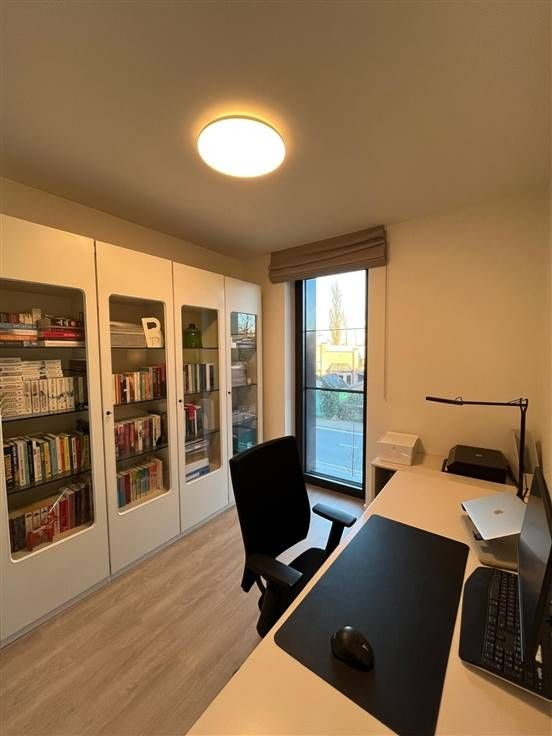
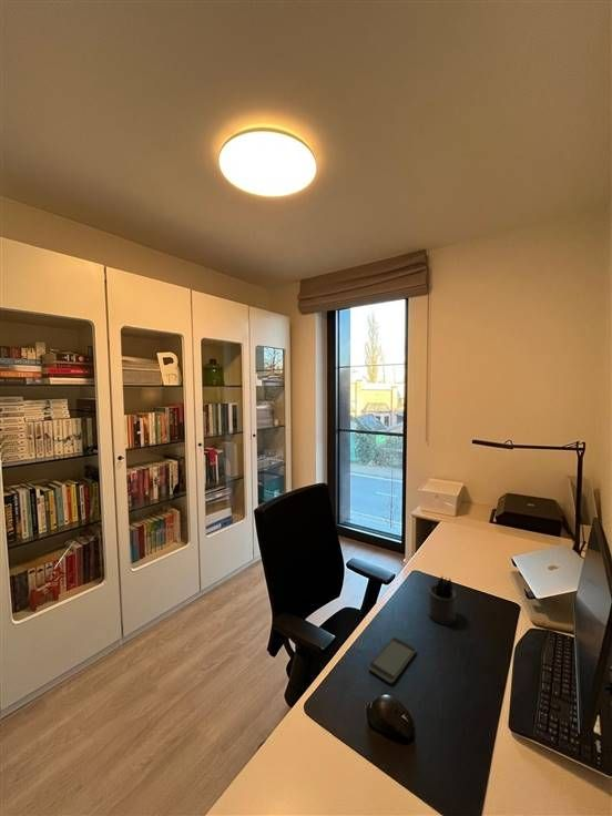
+ smartphone (392, 659)
+ pen holder (441, 598)
